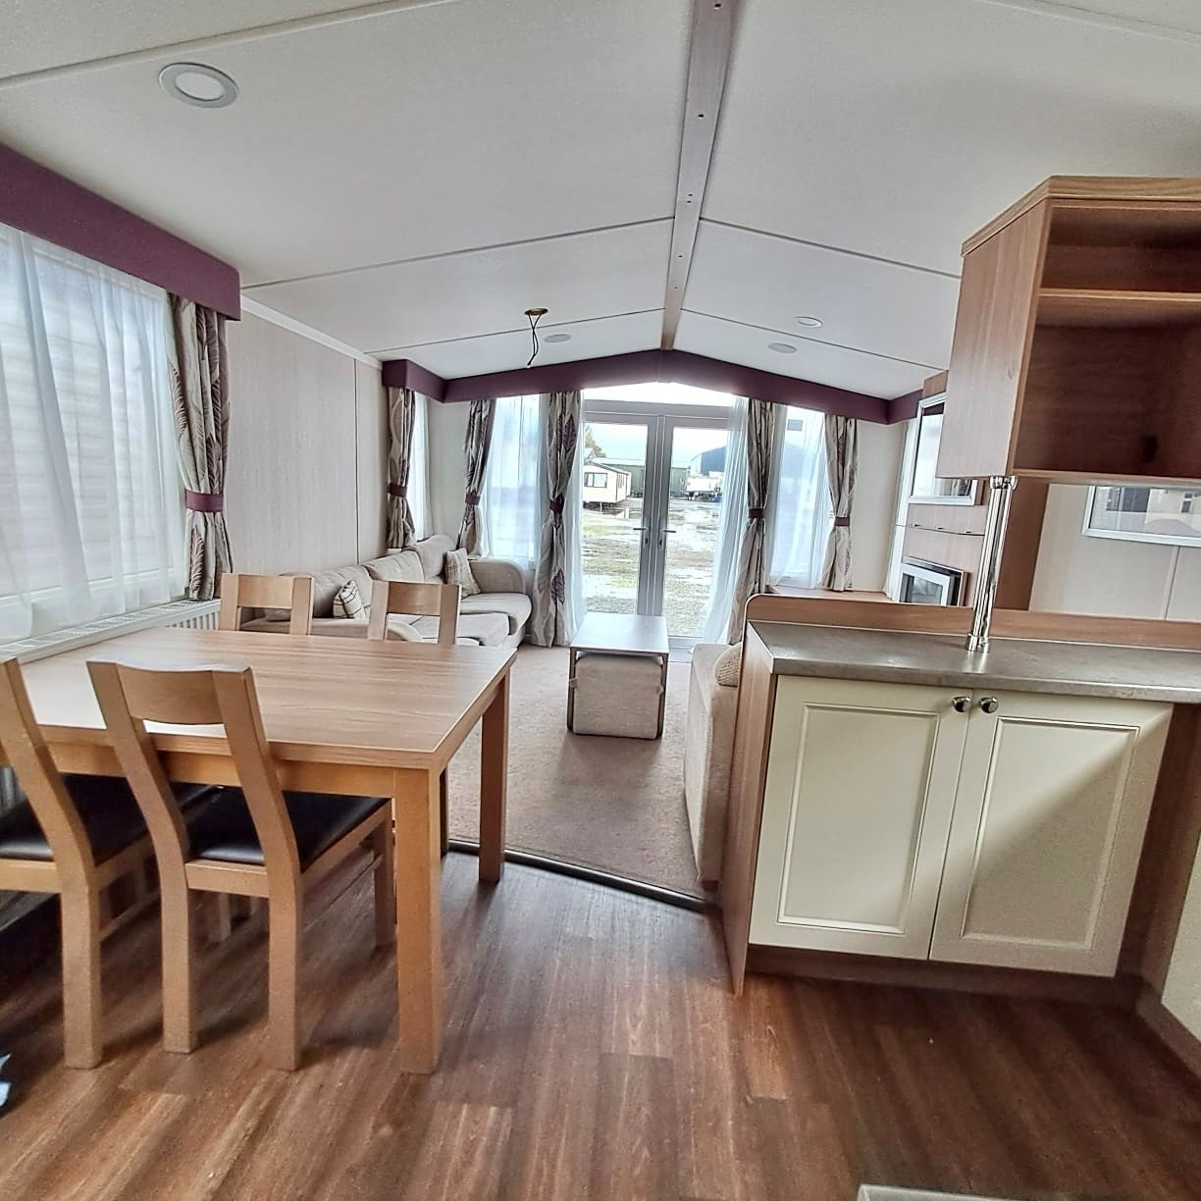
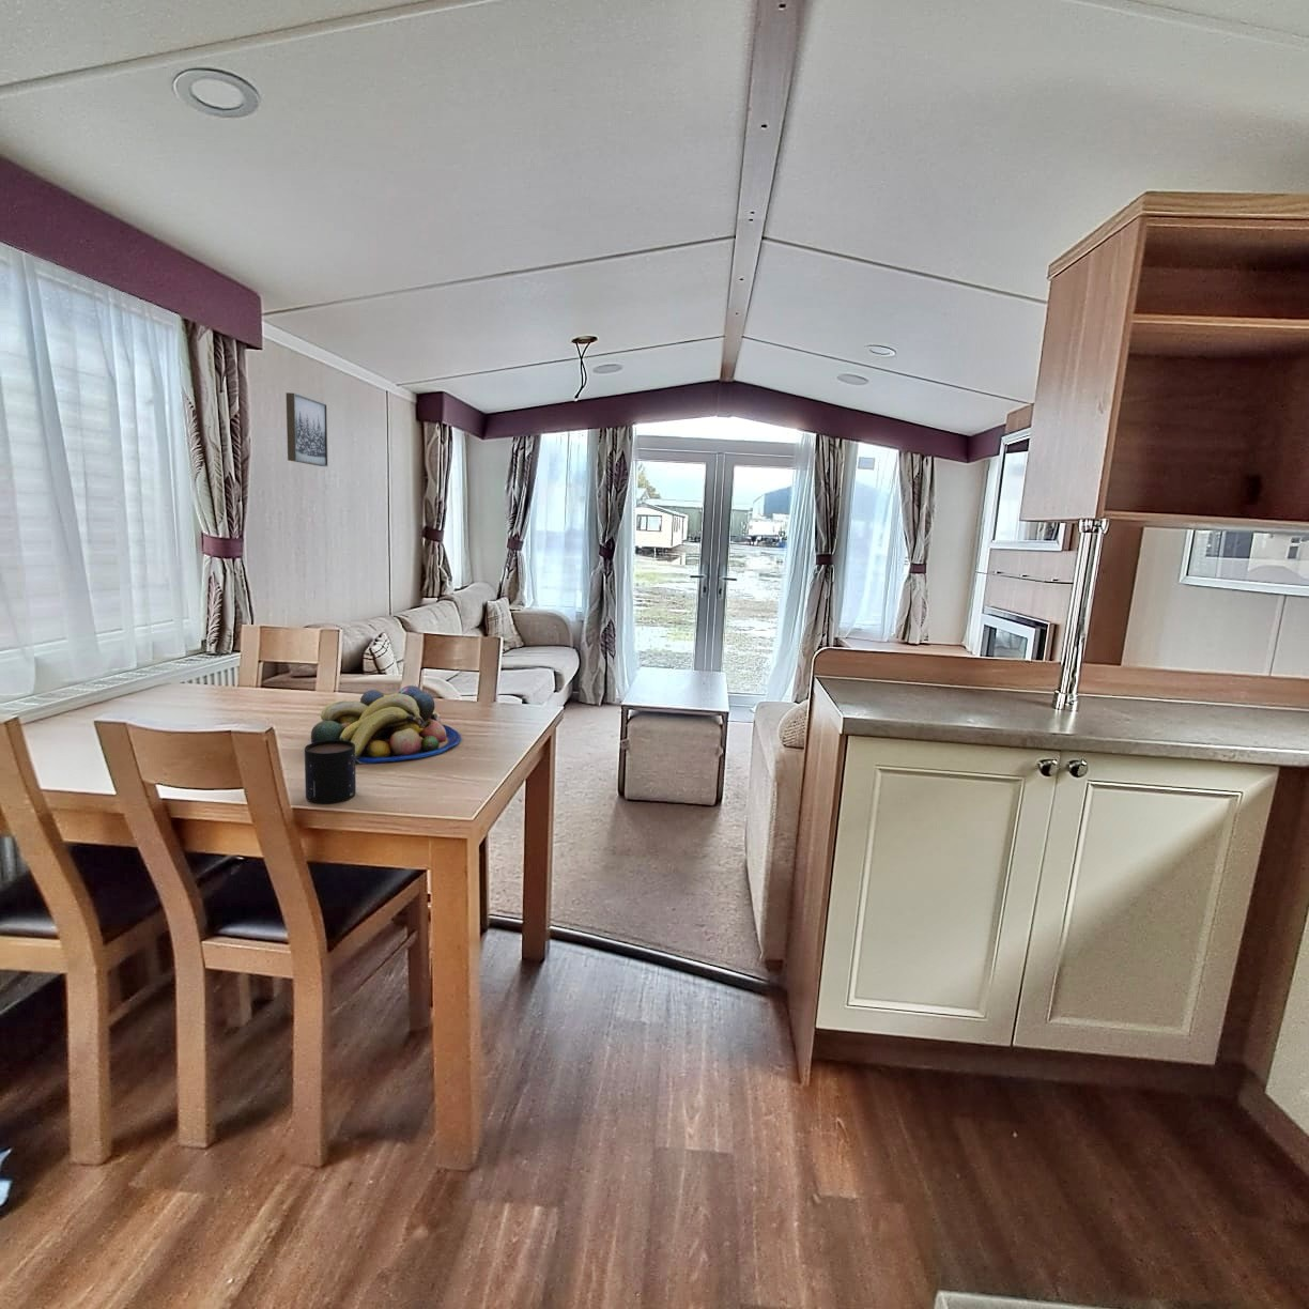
+ mug (331, 767)
+ wall art (307, 432)
+ fruit bowl (388, 717)
